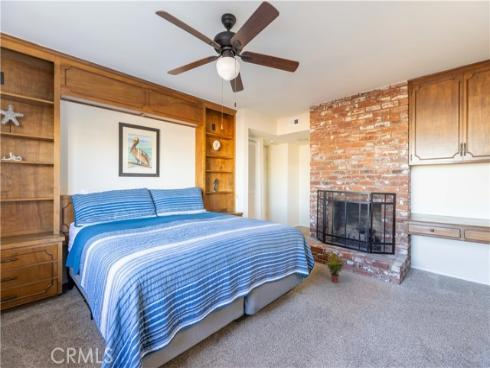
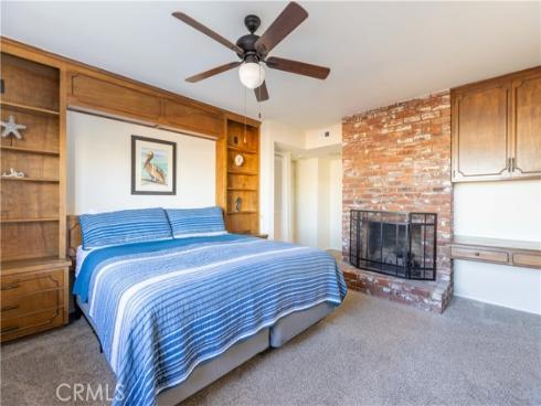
- potted plant (334, 266)
